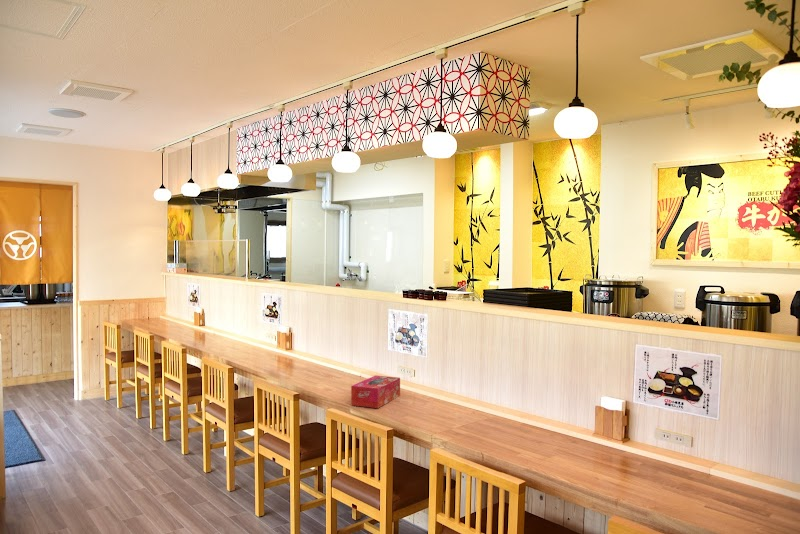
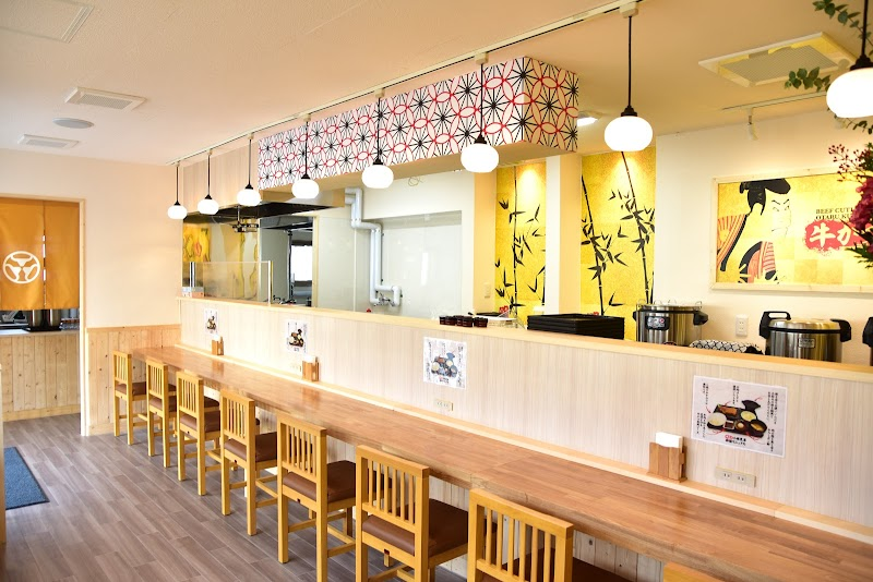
- tissue box (376, 390)
